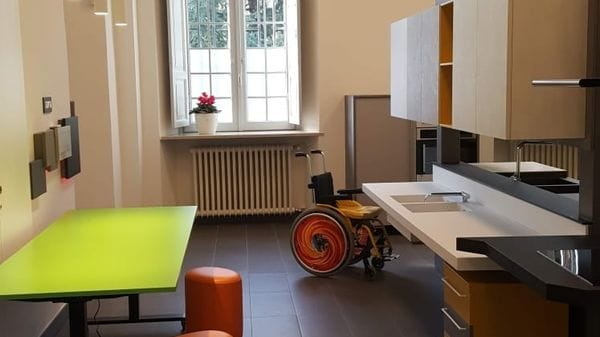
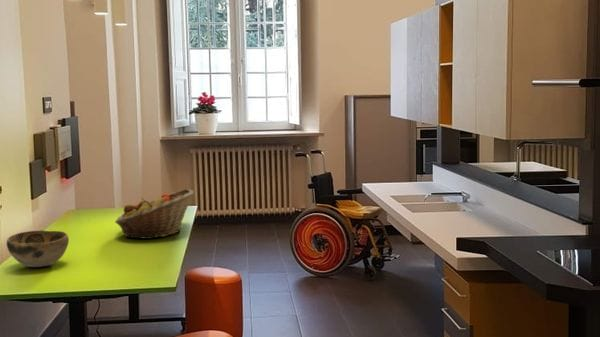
+ fruit basket (155, 212)
+ decorative bowl (38, 250)
